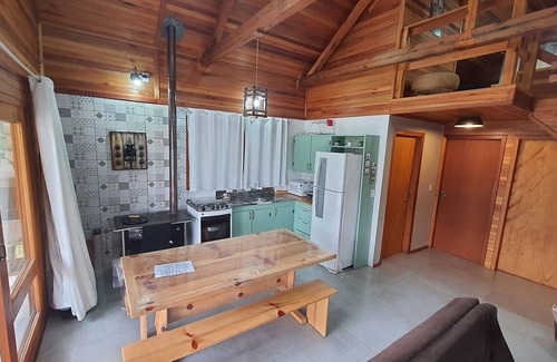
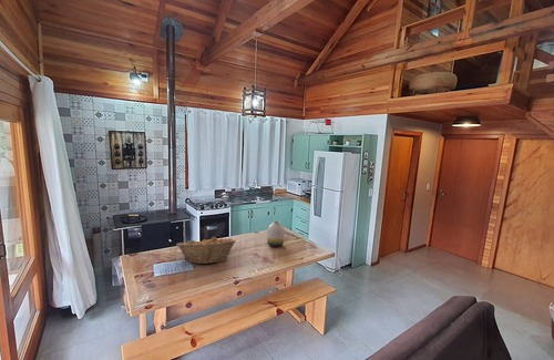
+ fruit basket (206, 247)
+ vase (276, 234)
